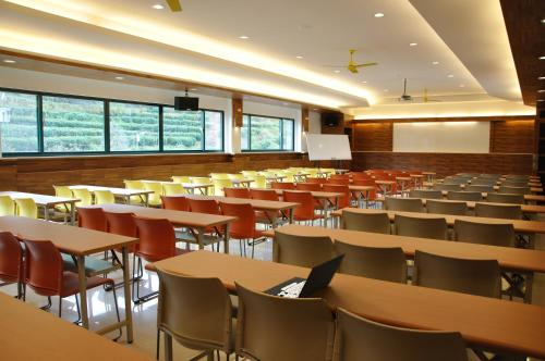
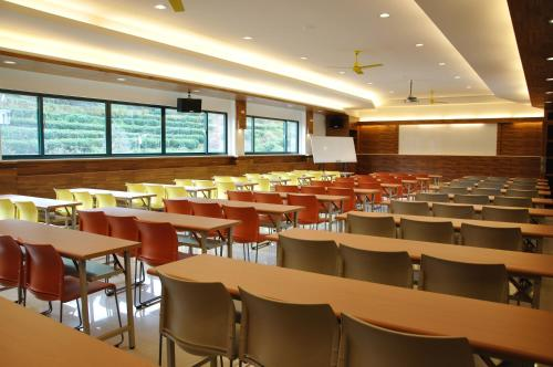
- laptop (303, 278)
